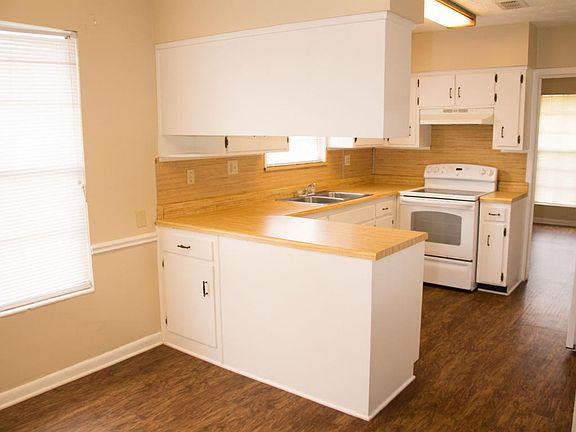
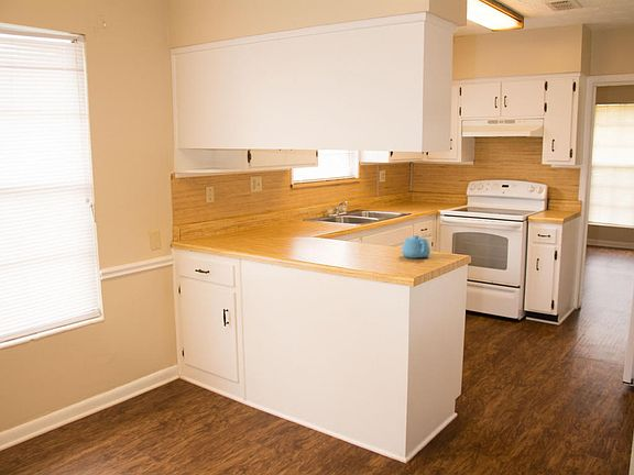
+ teapot (415, 245)
